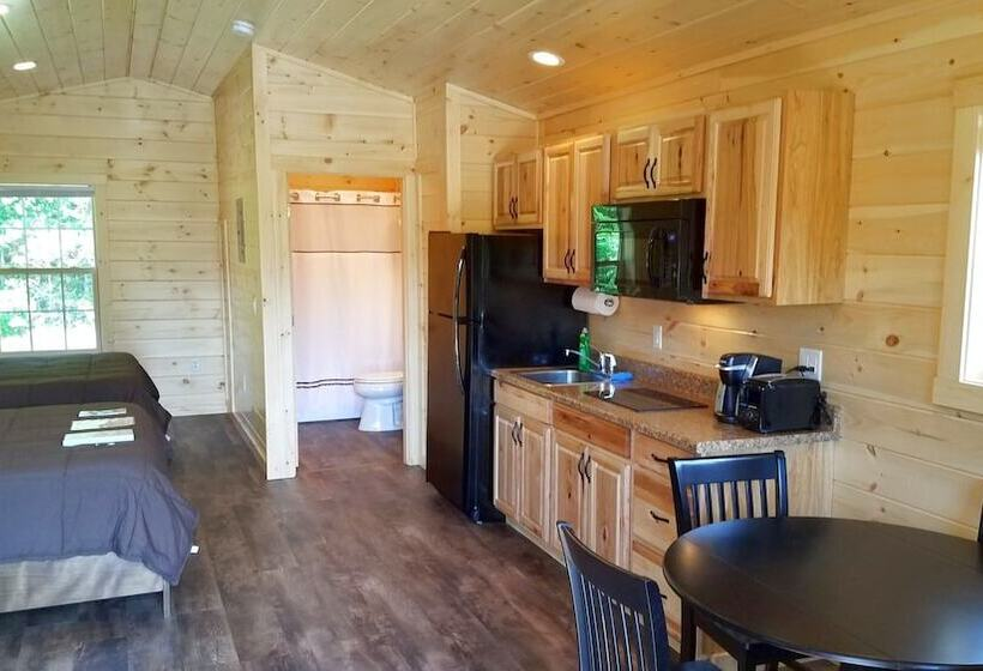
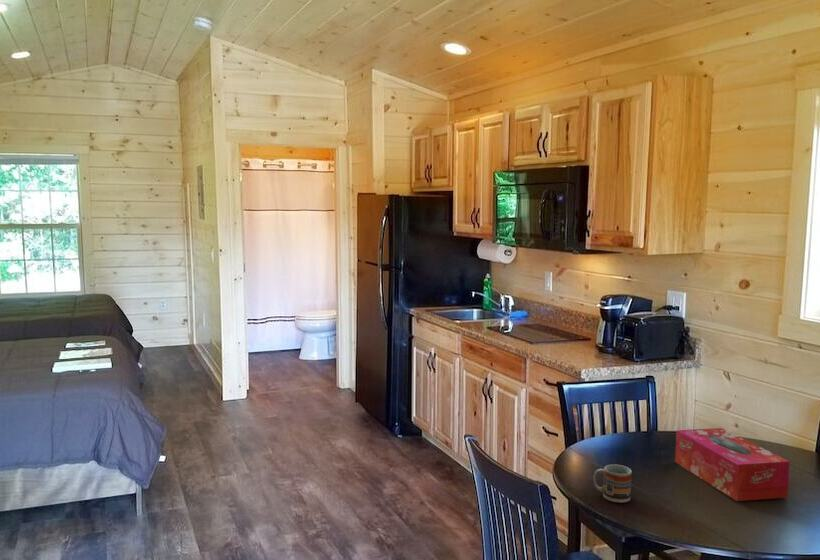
+ cup (612, 482)
+ tissue box (728, 461)
